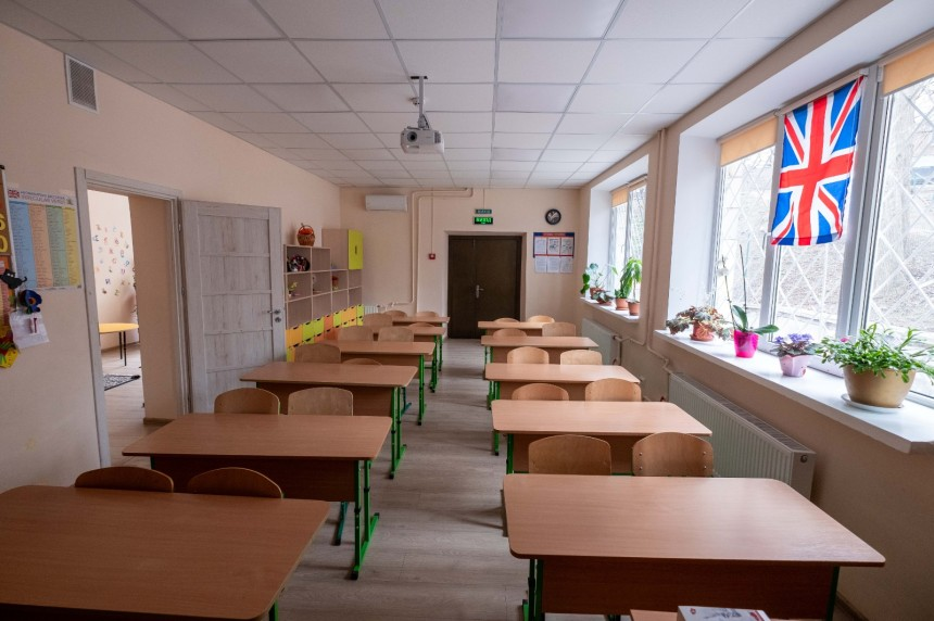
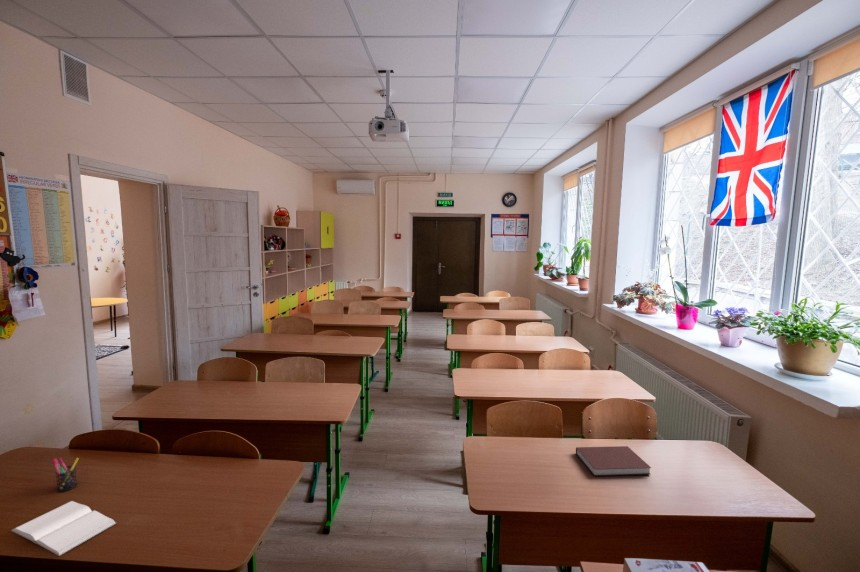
+ notebook (611, 460)
+ pen holder (64, 473)
+ book (64, 524)
